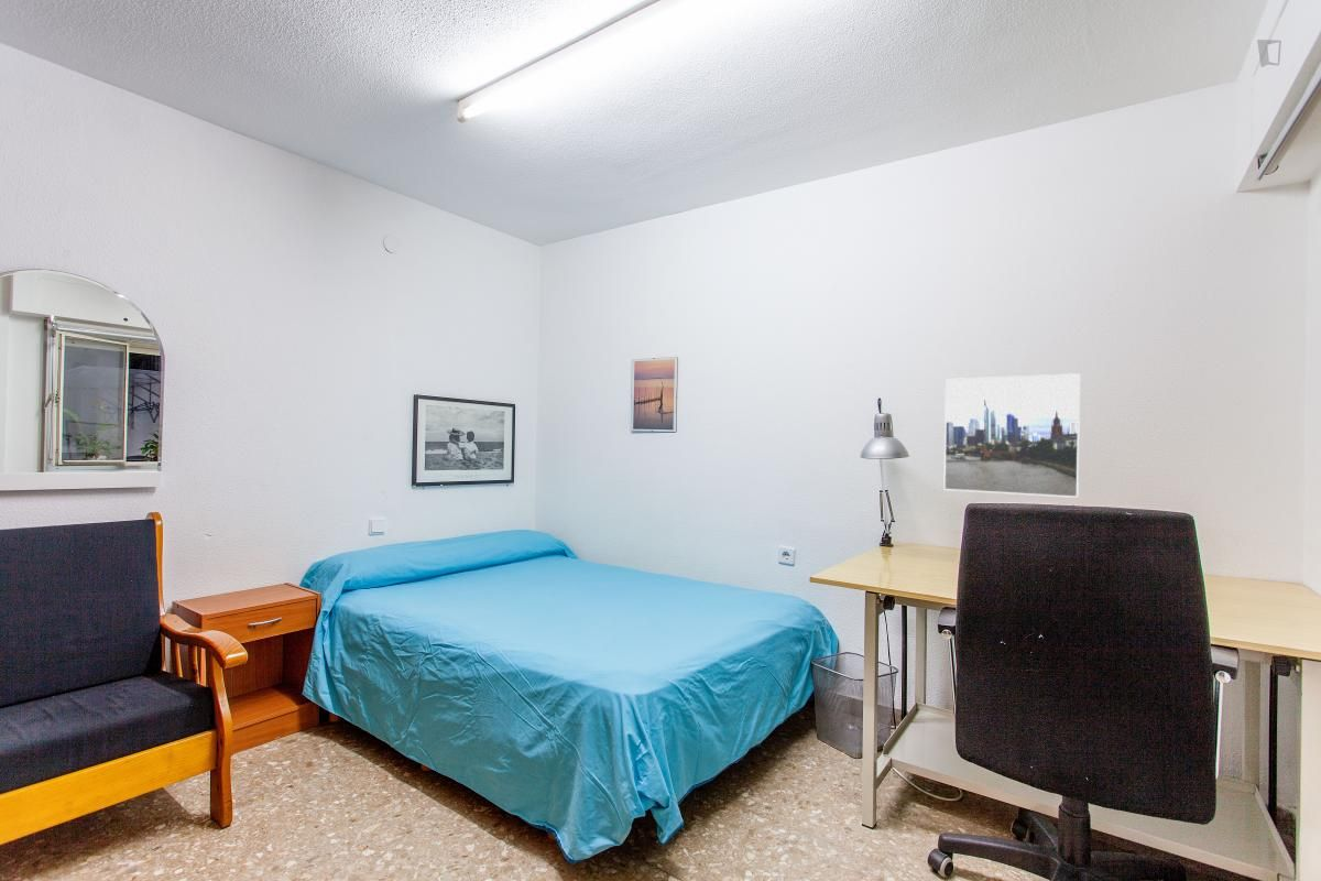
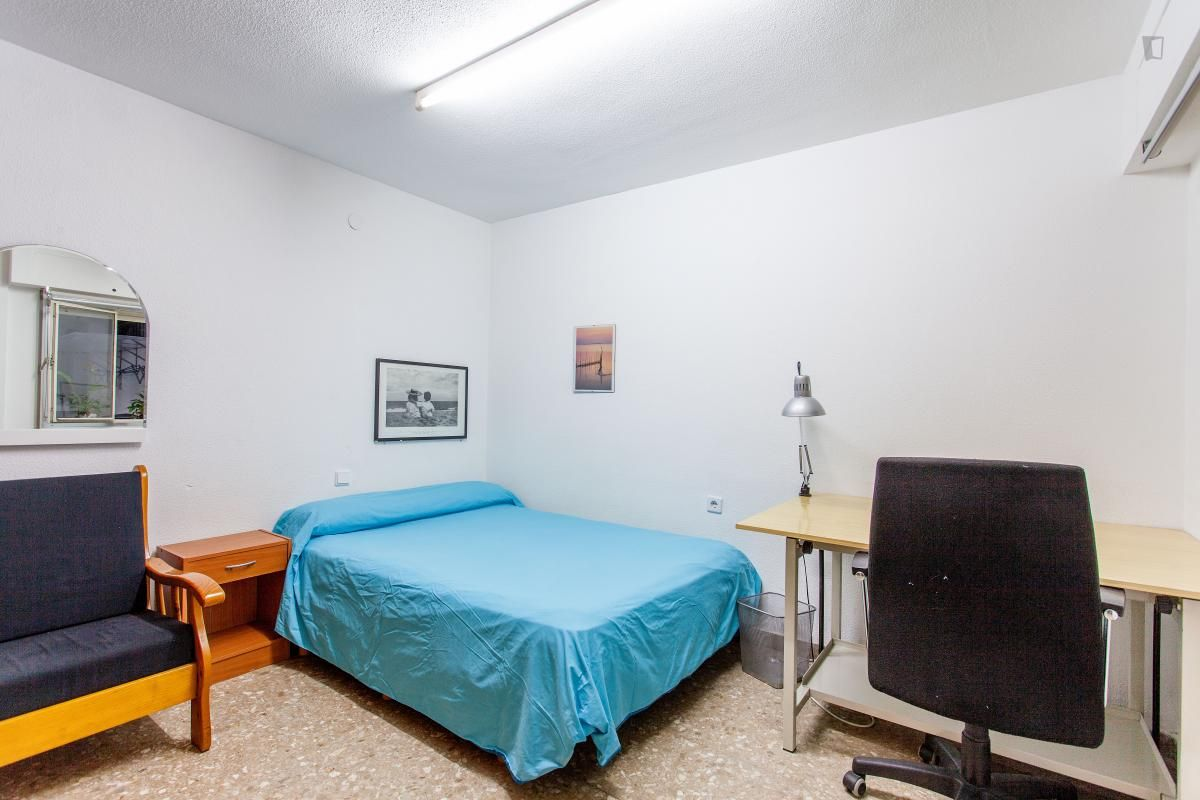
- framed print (1008, 435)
